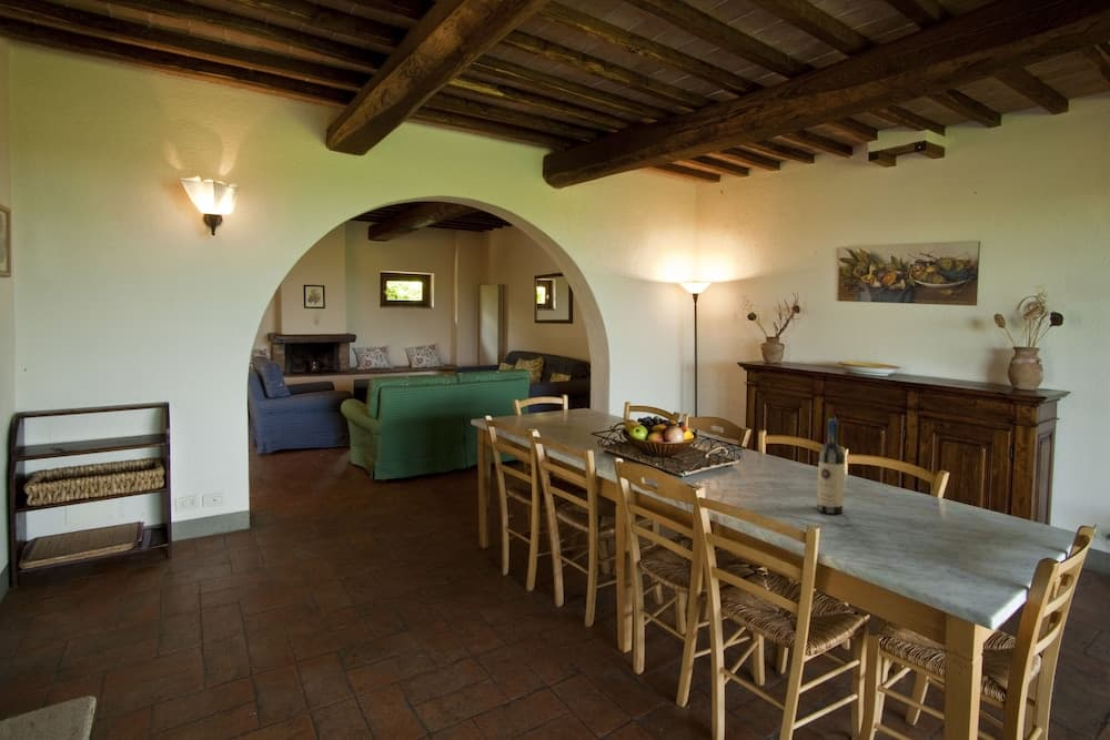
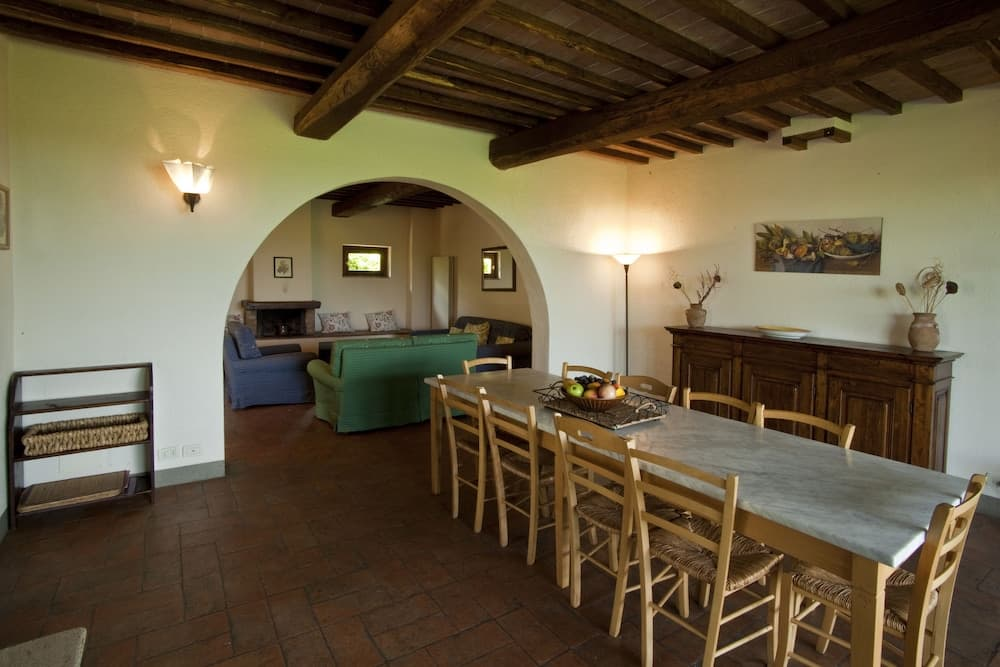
- wine bottle (831, 465)
